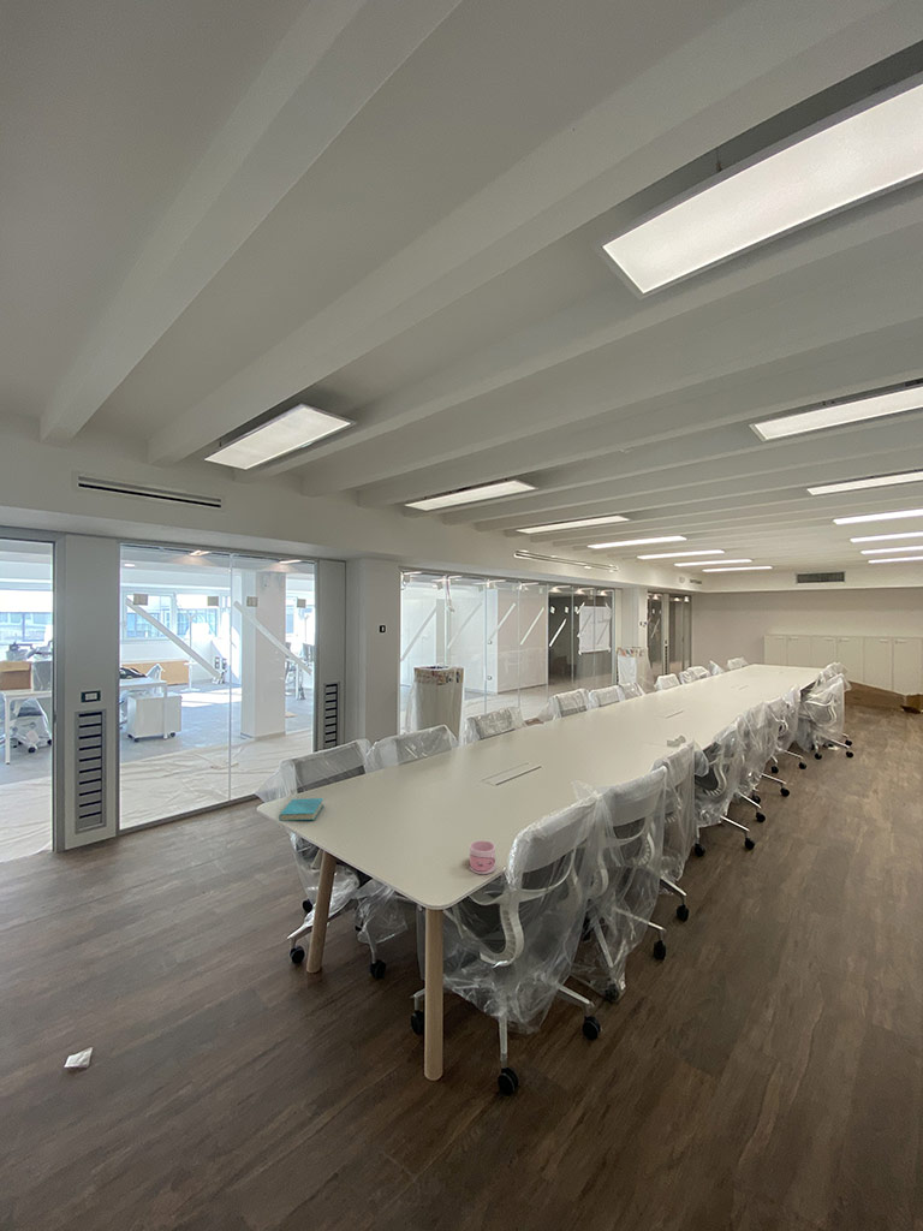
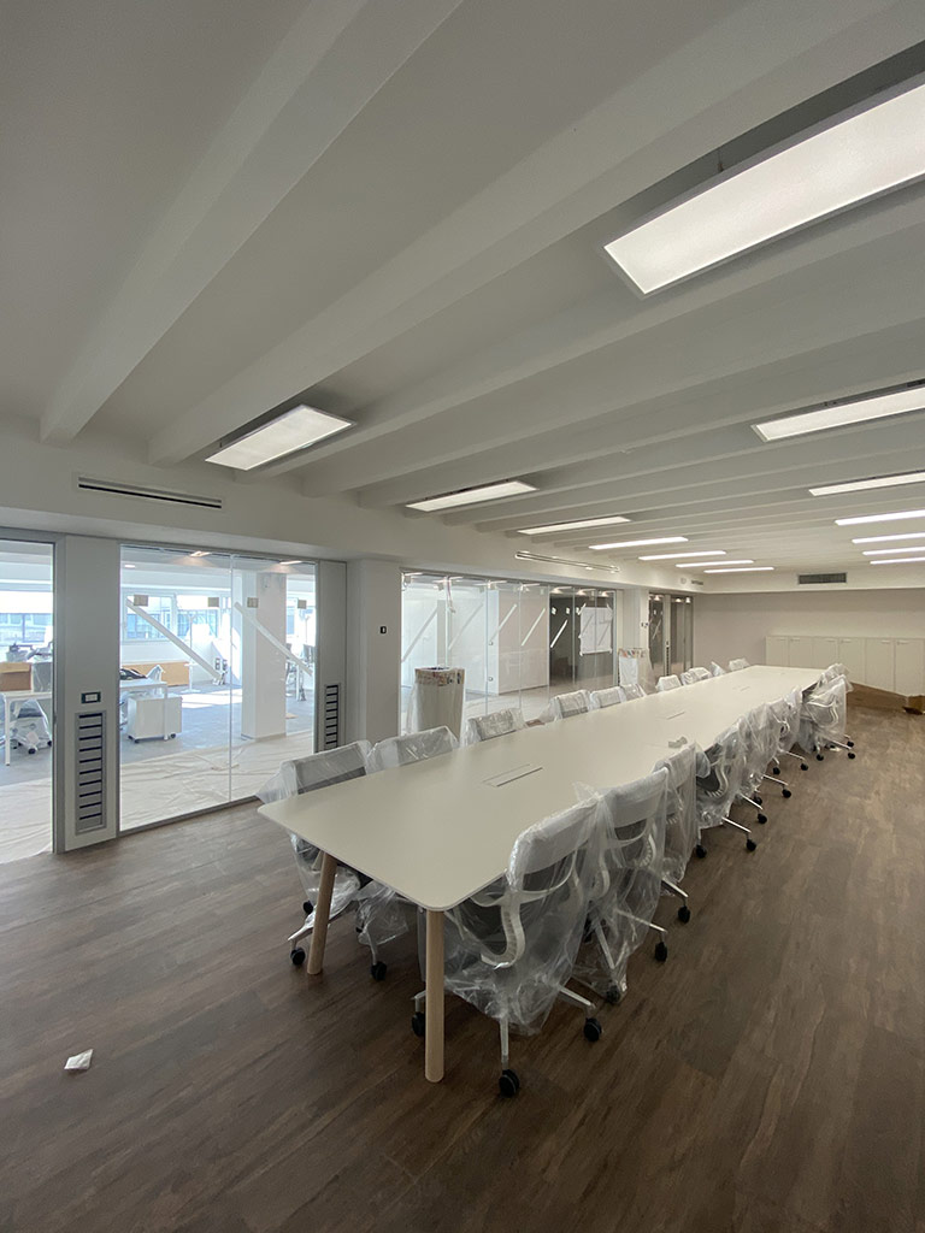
- mug (482, 855)
- book (302, 809)
